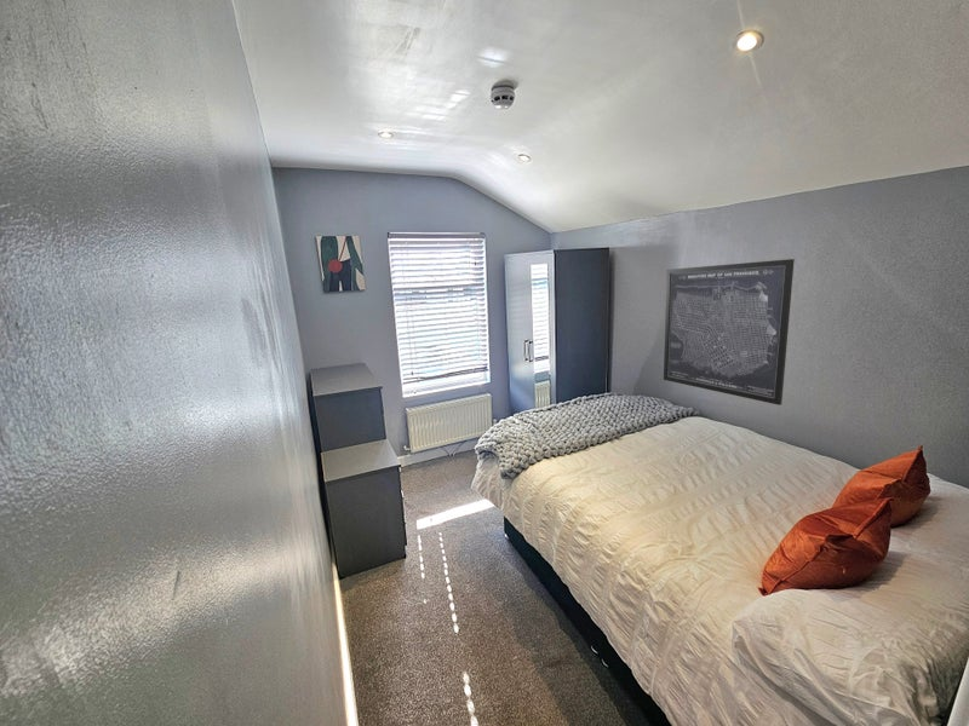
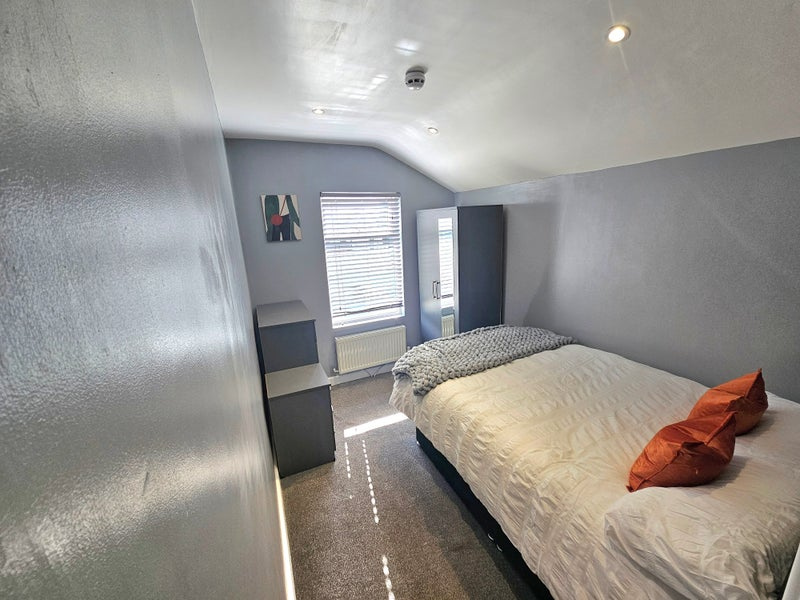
- wall art (717, 329)
